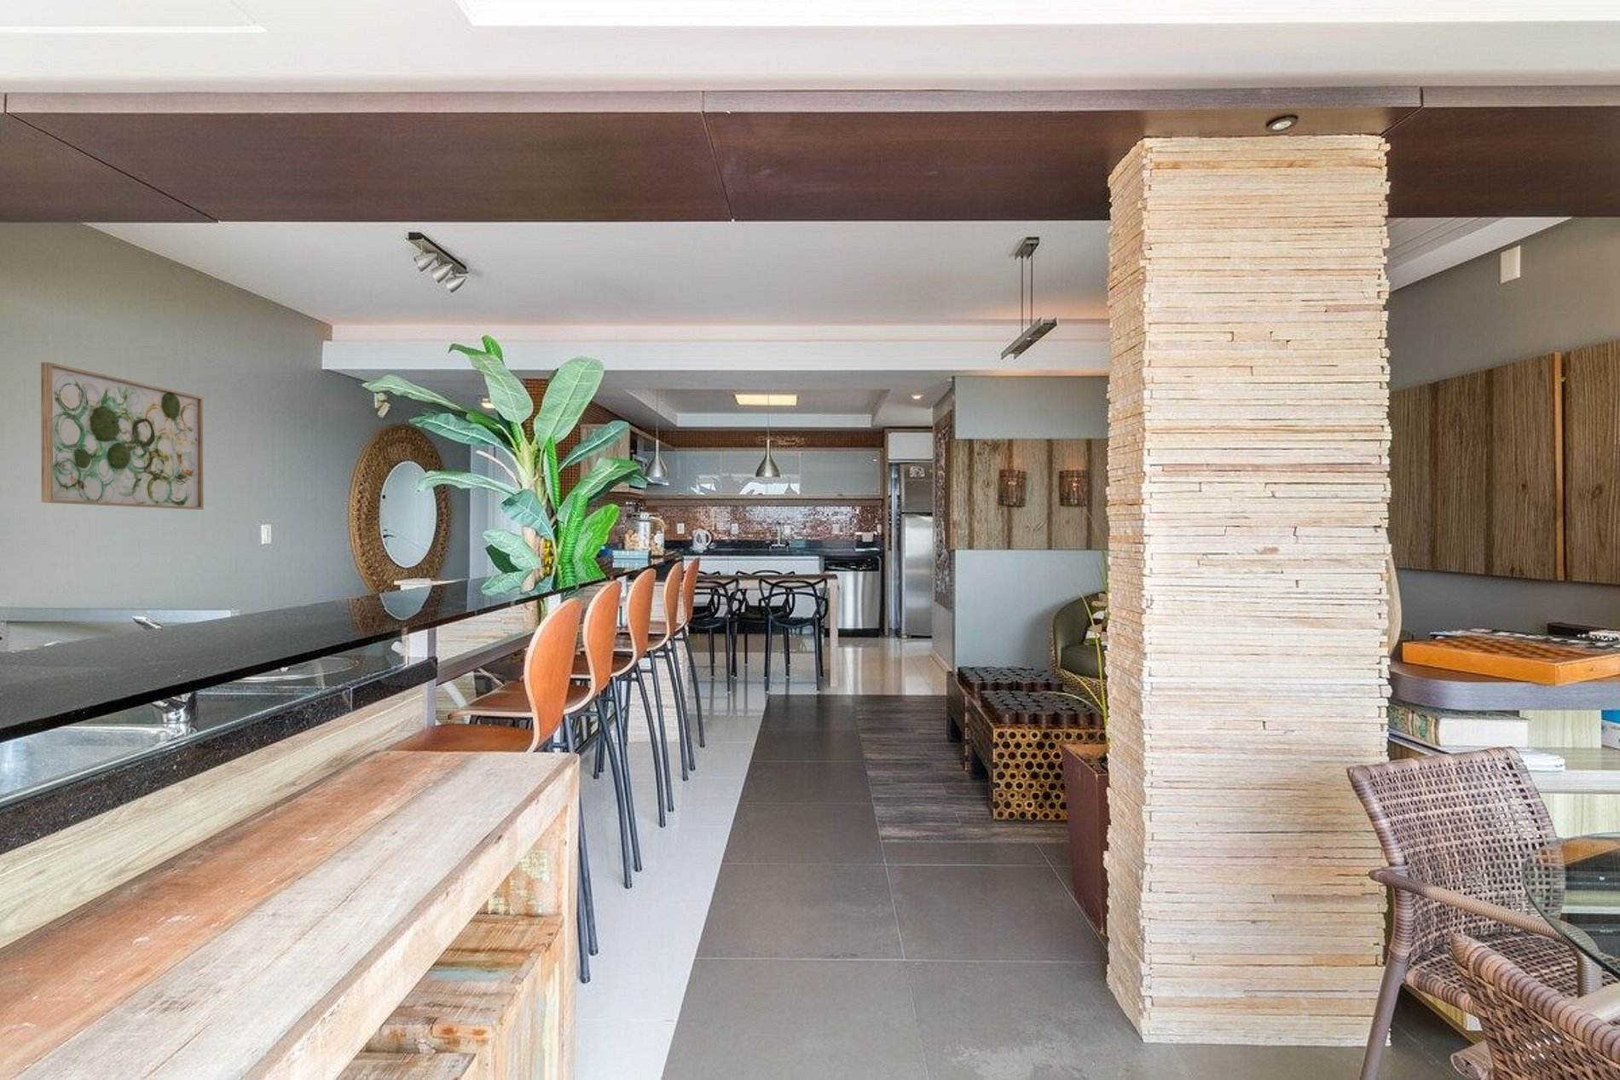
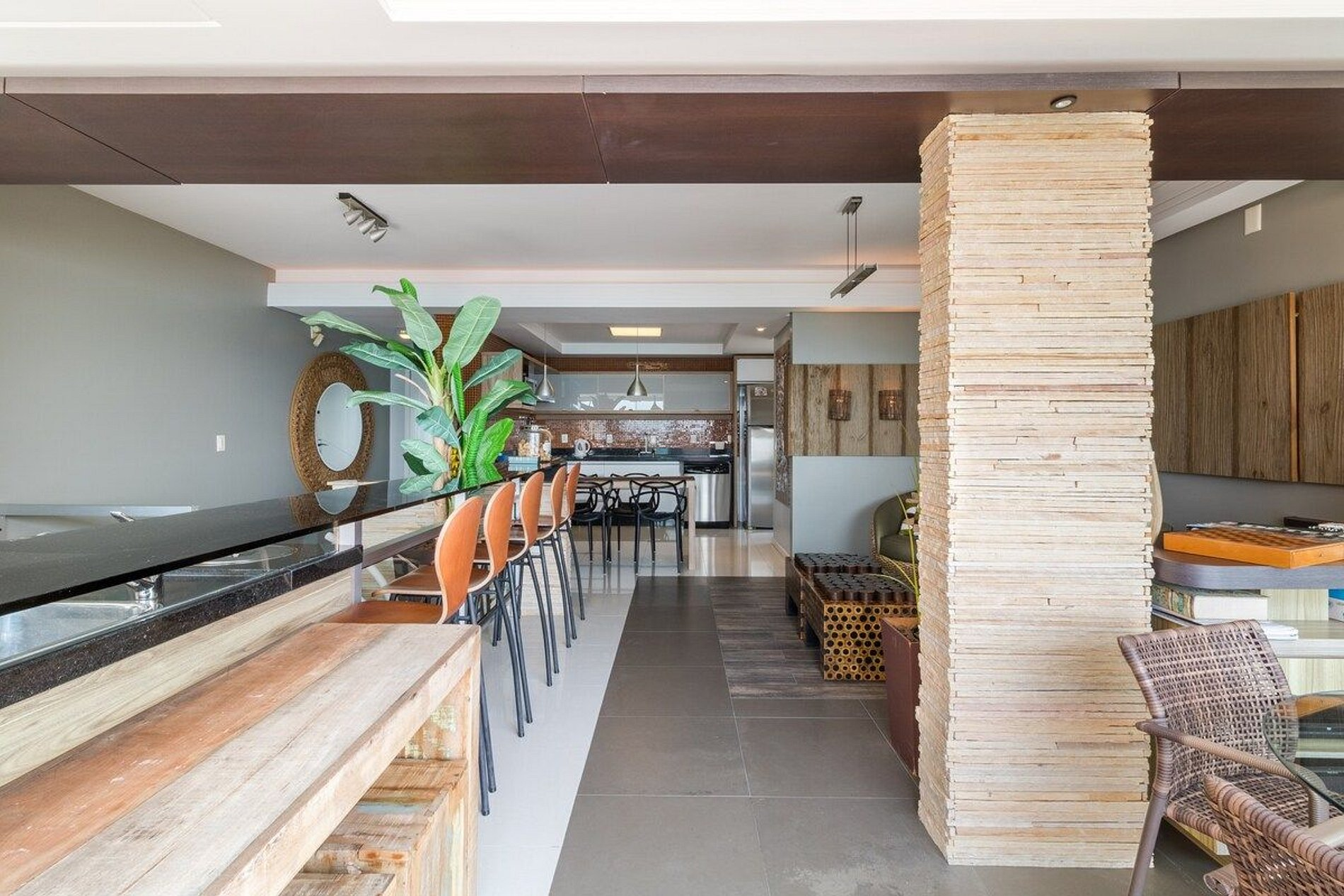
- wall art (133, 444)
